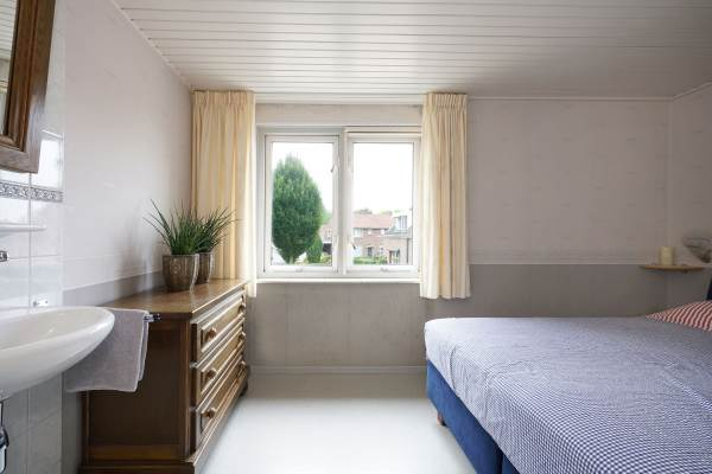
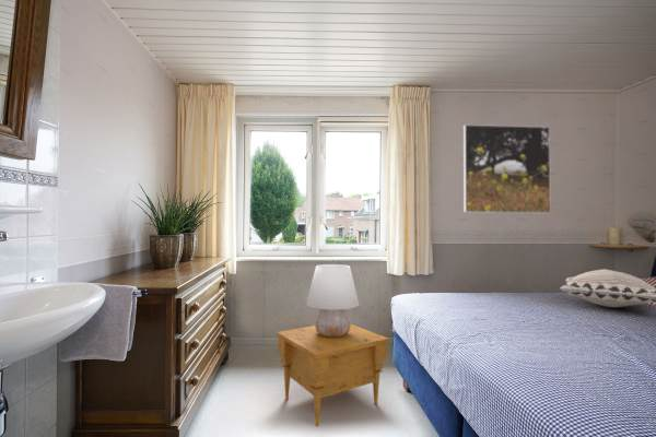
+ nightstand (330, 367)
+ table lamp (332, 299)
+ decorative pillow (609, 287)
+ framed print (506, 168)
